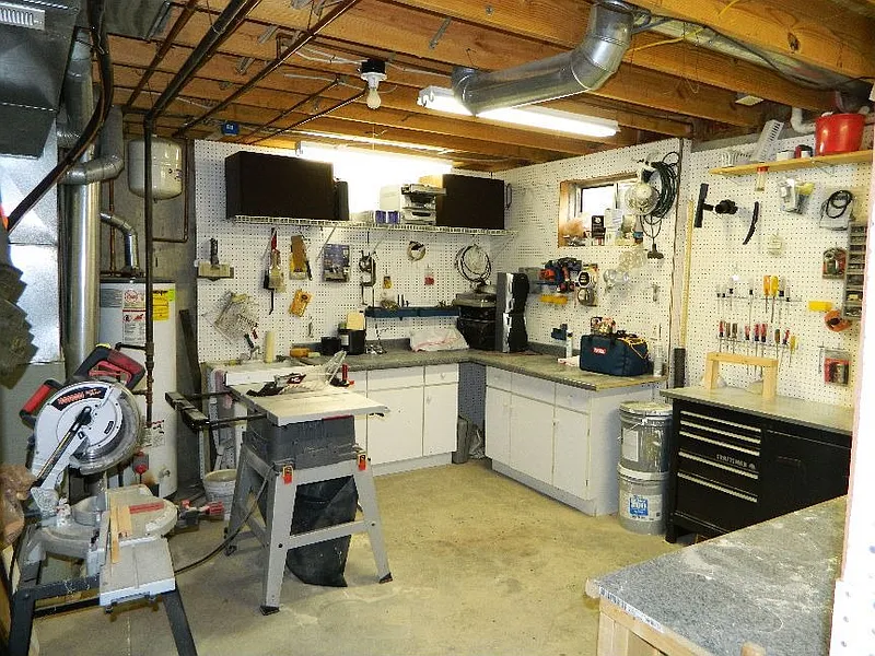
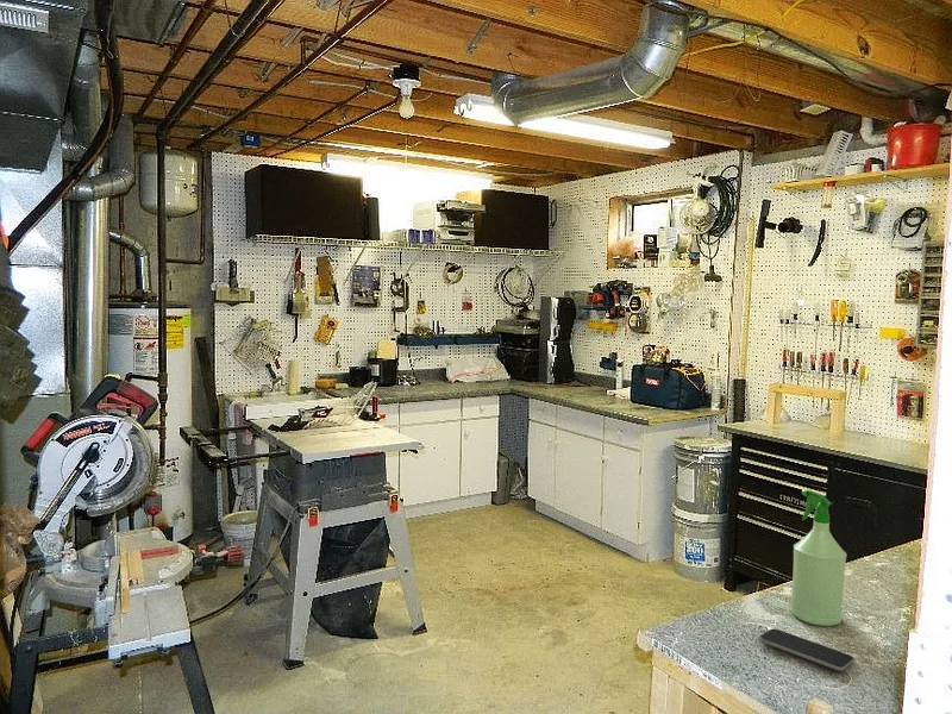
+ smartphone (804, 649)
+ spray bottle (819, 556)
